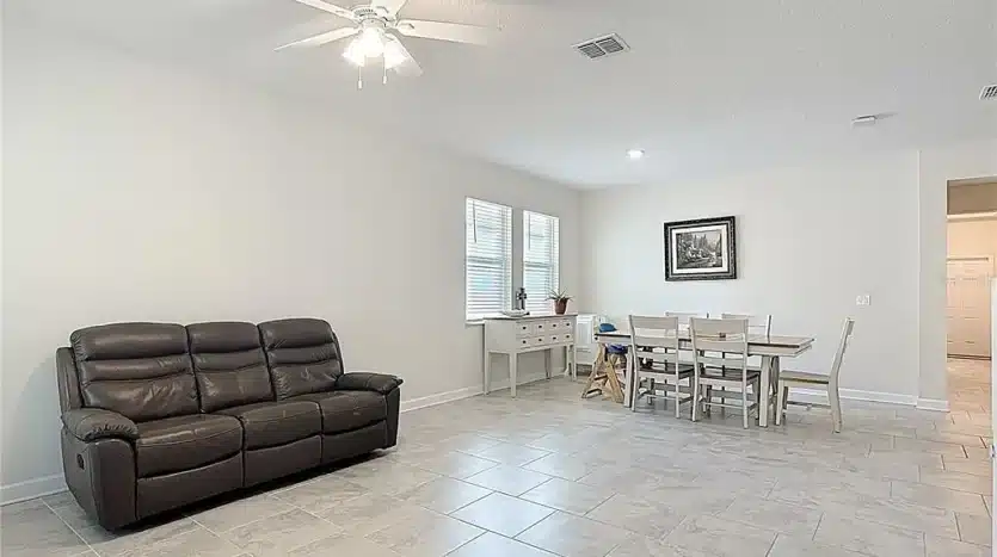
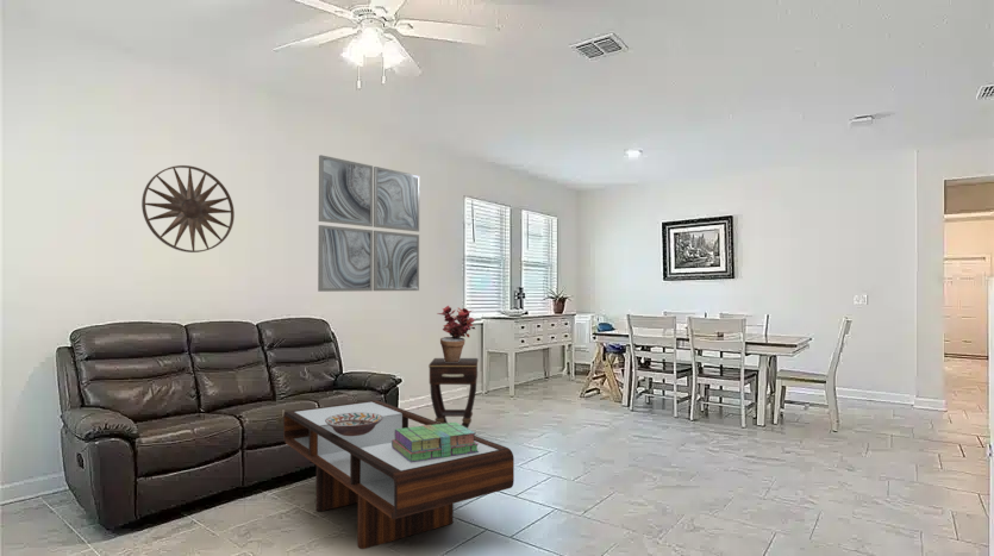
+ wall art (371, 230)
+ wall art (190, 208)
+ coffee table (382, 471)
+ stack of books (435, 438)
+ potted plant (455, 333)
+ side table (454, 410)
+ decorative bowl (354, 425)
